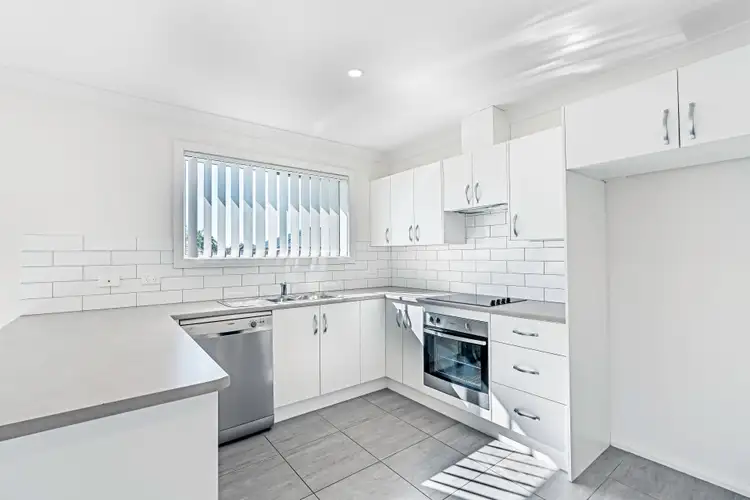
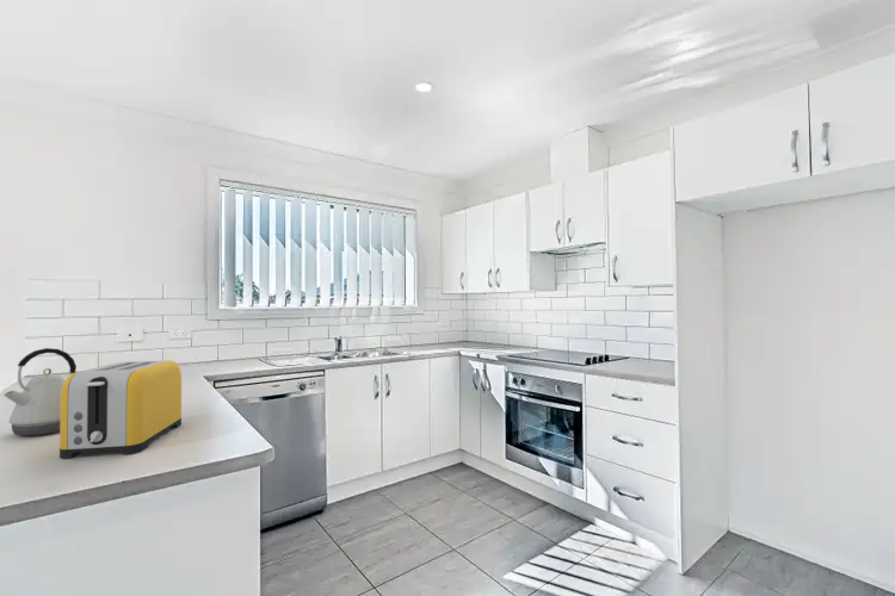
+ toaster (125, 402)
+ kettle (43, 389)
